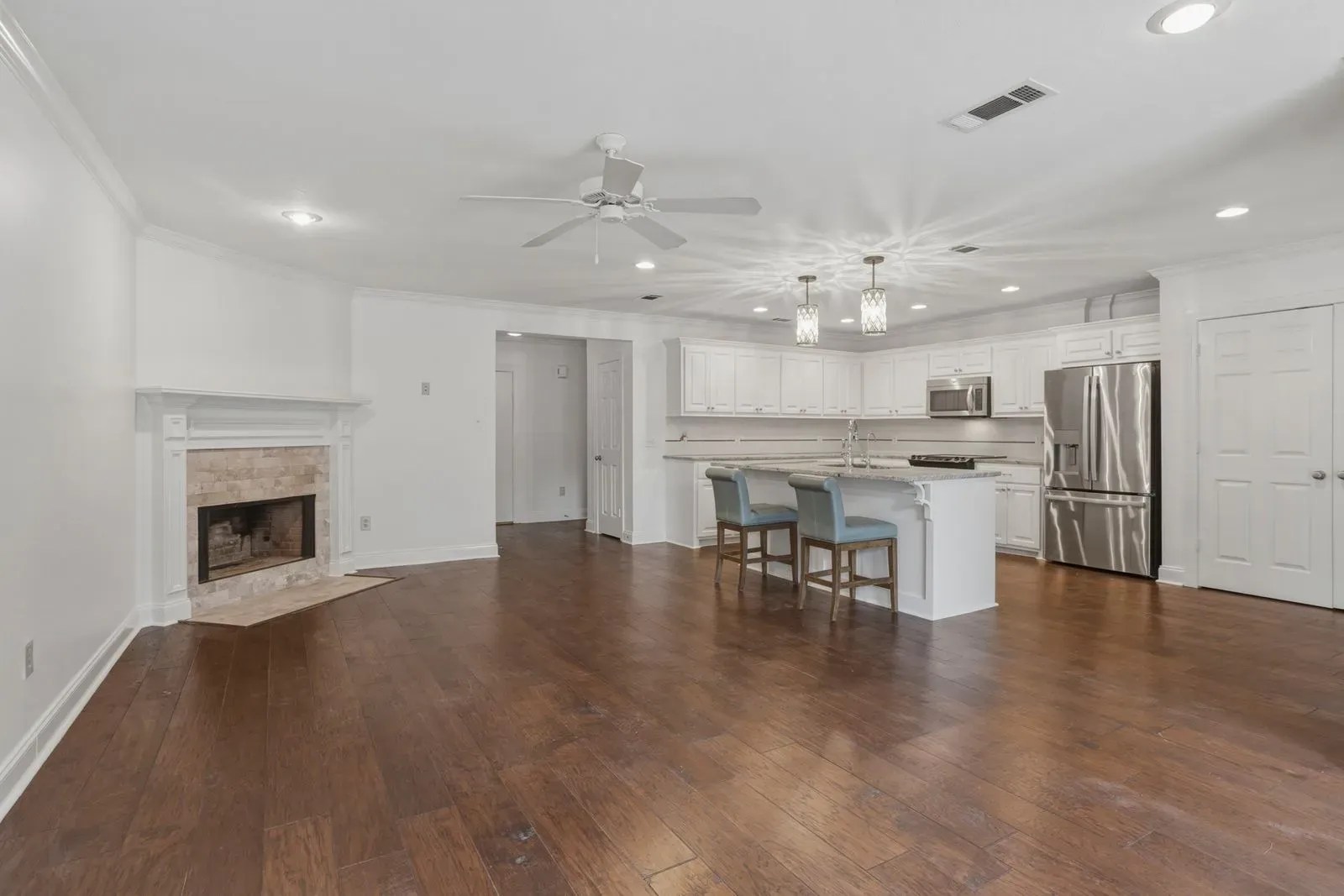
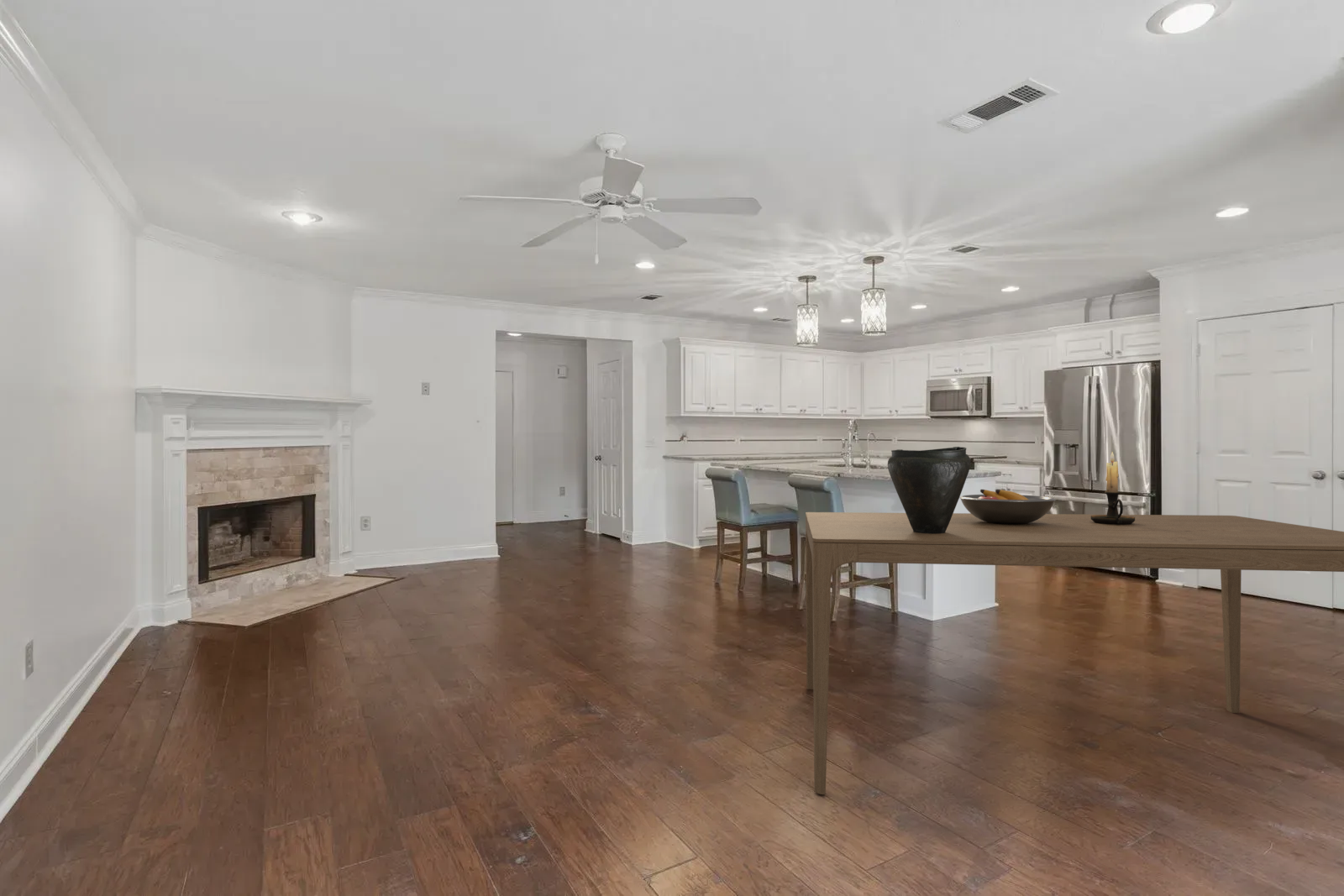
+ fruit bowl (1006, 506)
+ vase (928, 489)
+ candle holder (1114, 486)
+ dining table (1061, 566)
